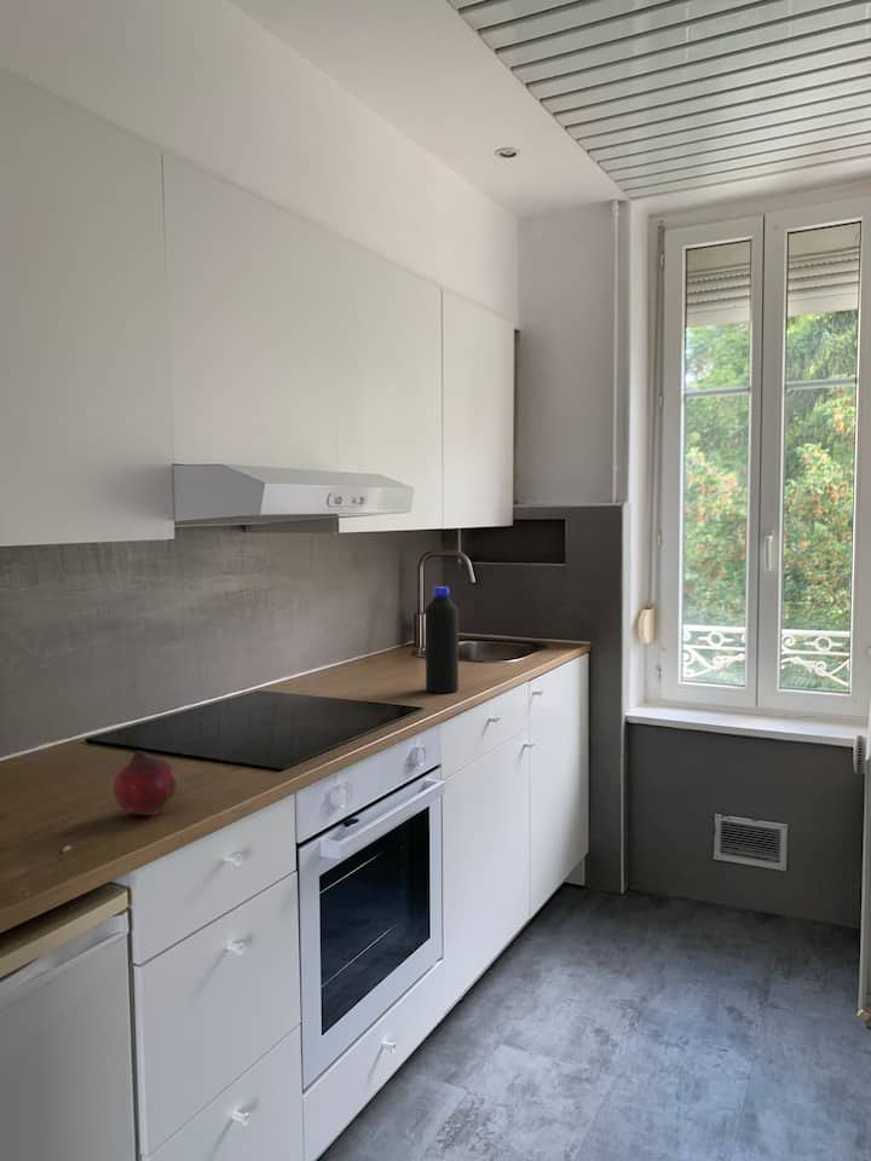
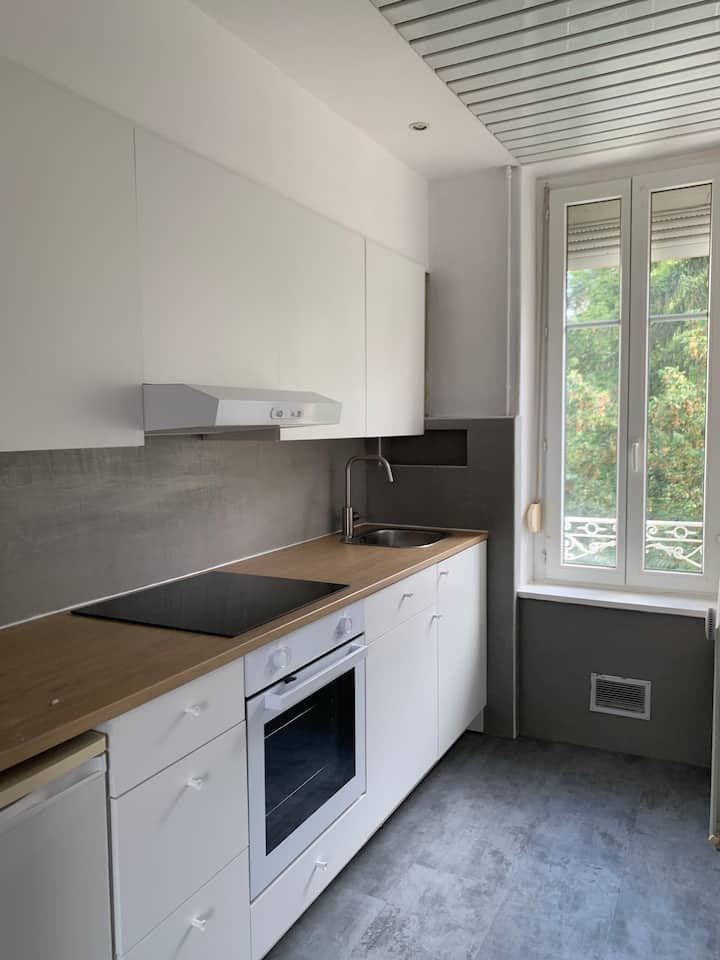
- bottle (442, 639)
- fruit (144, 782)
